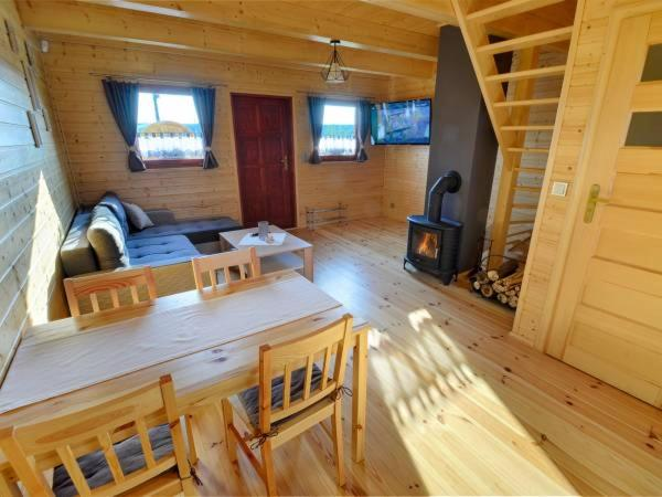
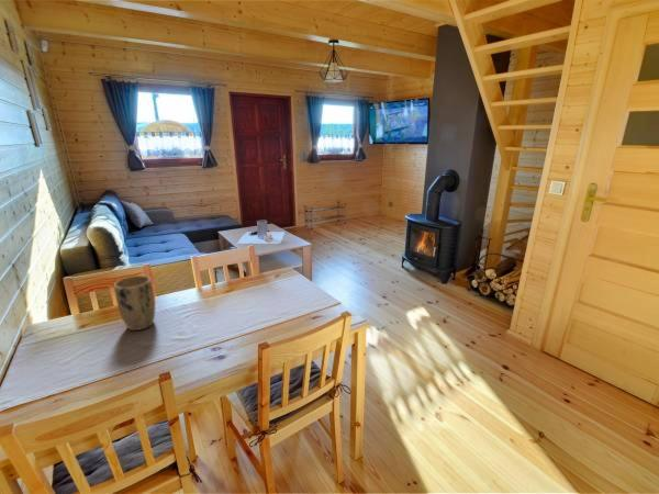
+ plant pot (136, 303)
